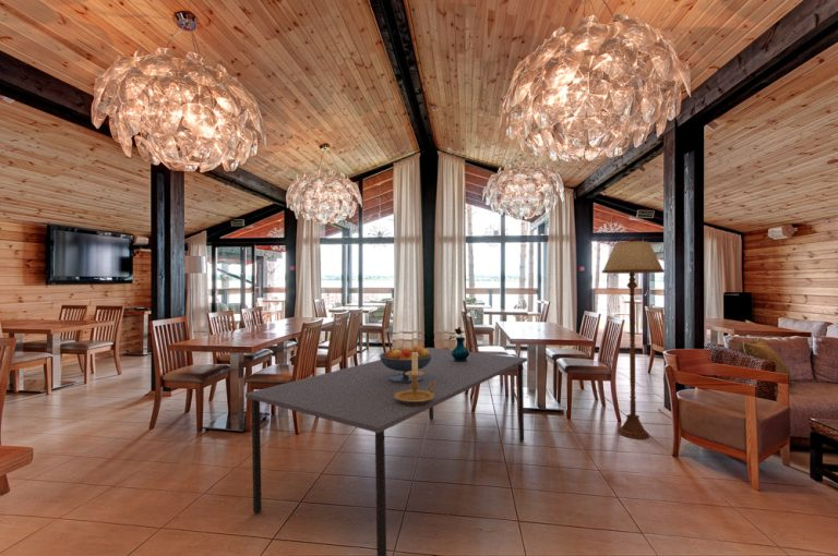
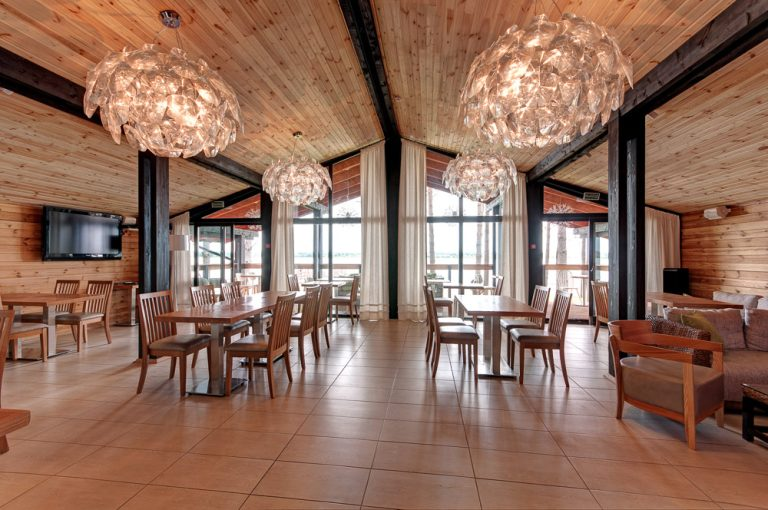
- floor lamp (632, 335)
- vase (458, 343)
- fruit bowl (405, 362)
- candle holder (415, 375)
- dining table (411, 416)
